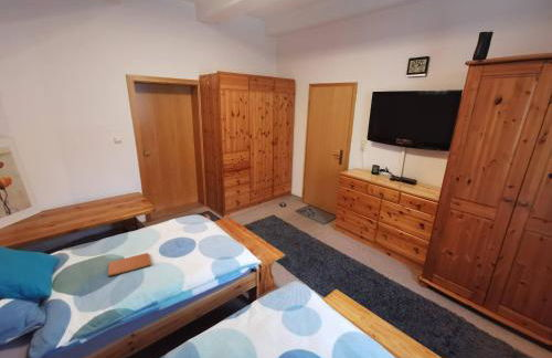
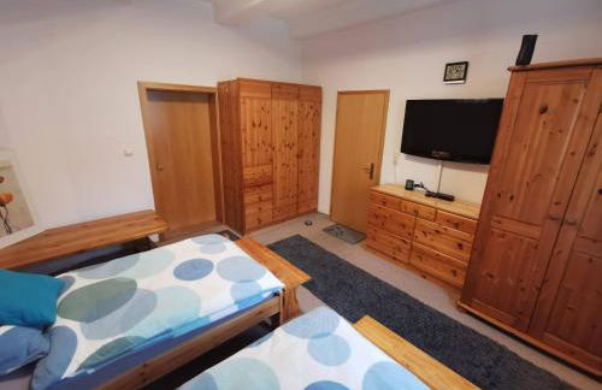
- book (129, 263)
